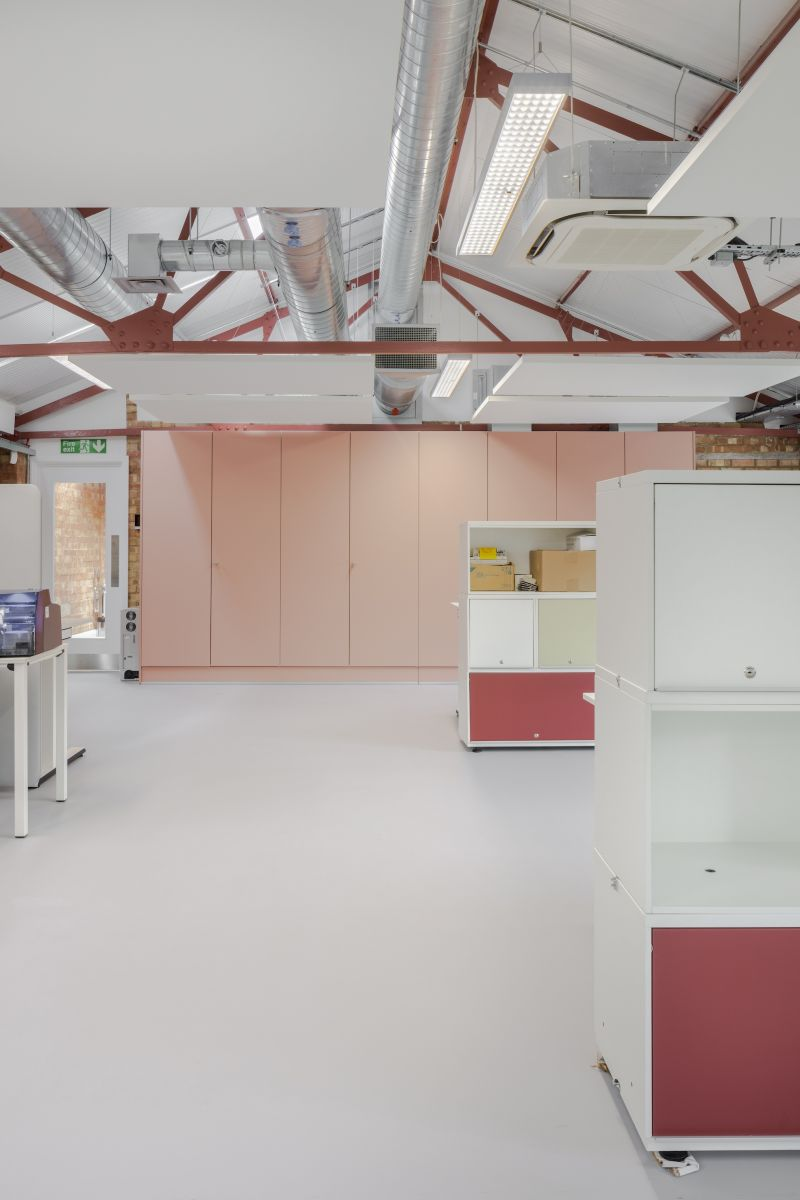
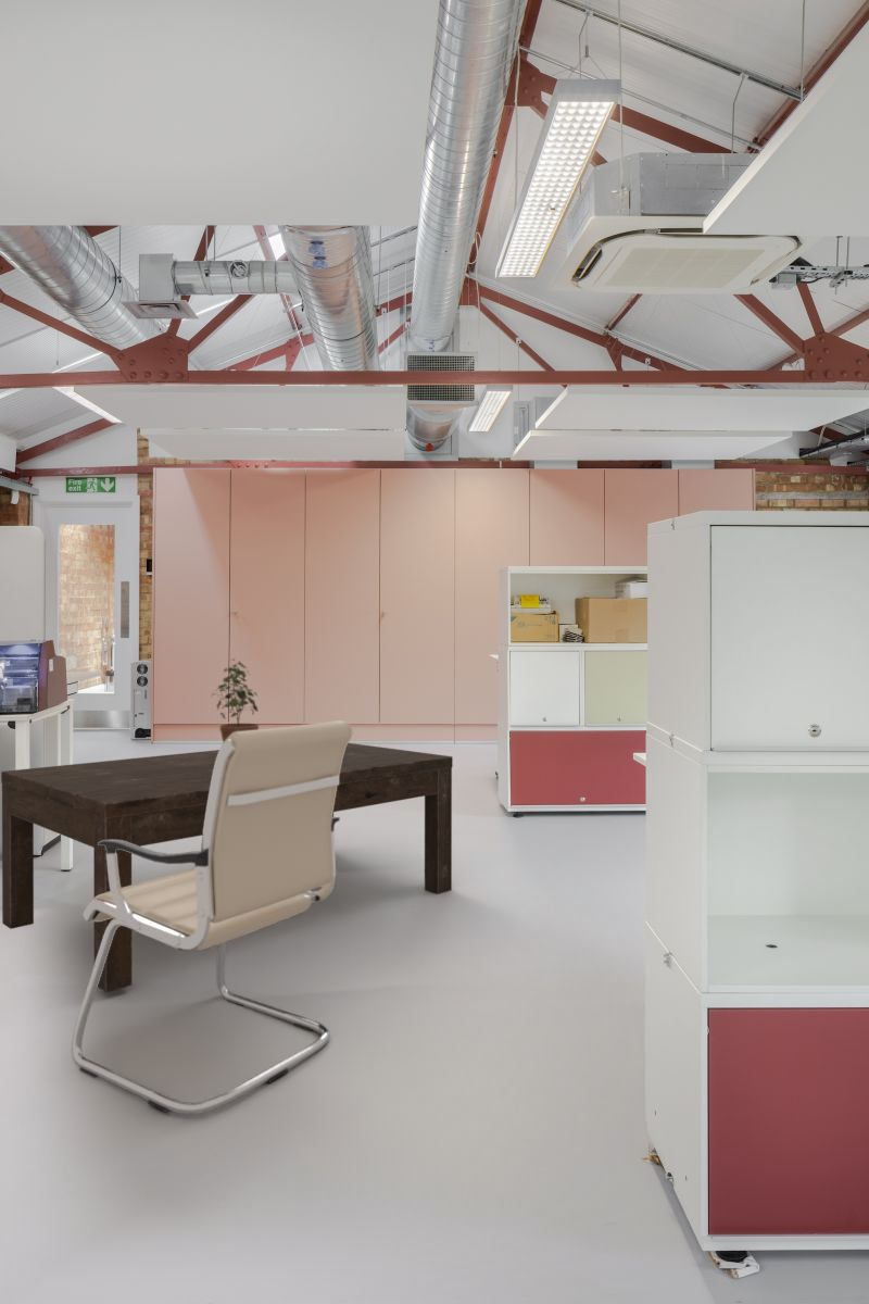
+ office chair (215, 887)
+ dining table (203, 827)
+ potted plant (234, 713)
